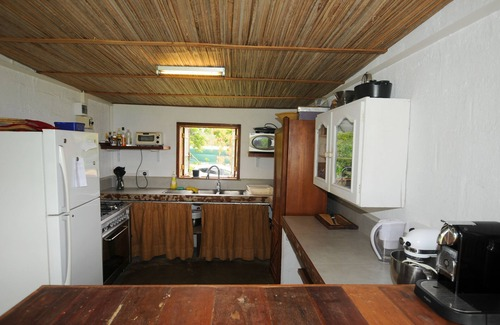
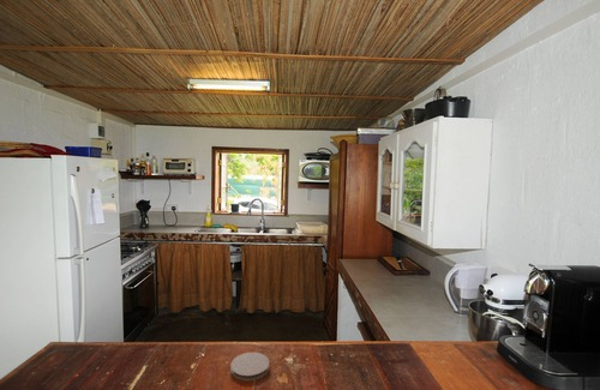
+ coaster (250, 365)
